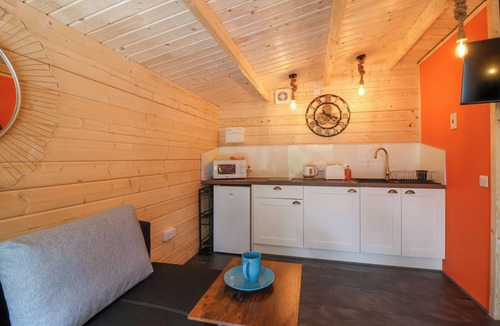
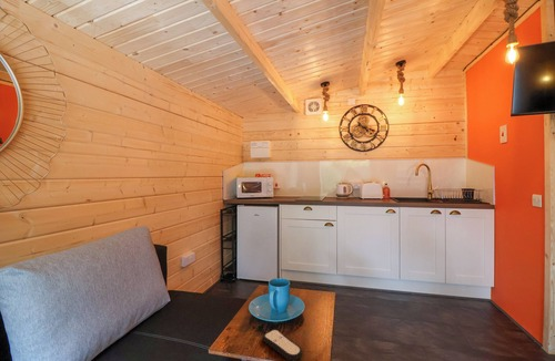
+ remote control (282, 343)
